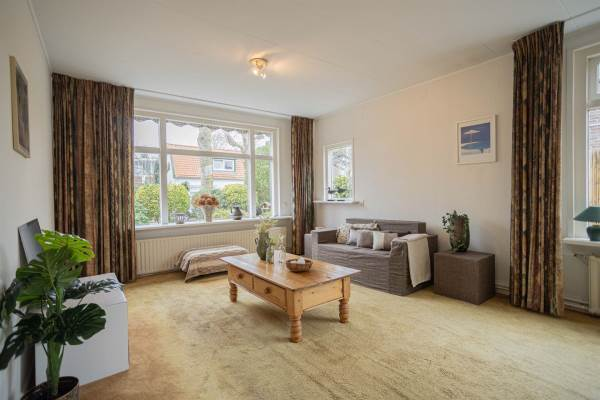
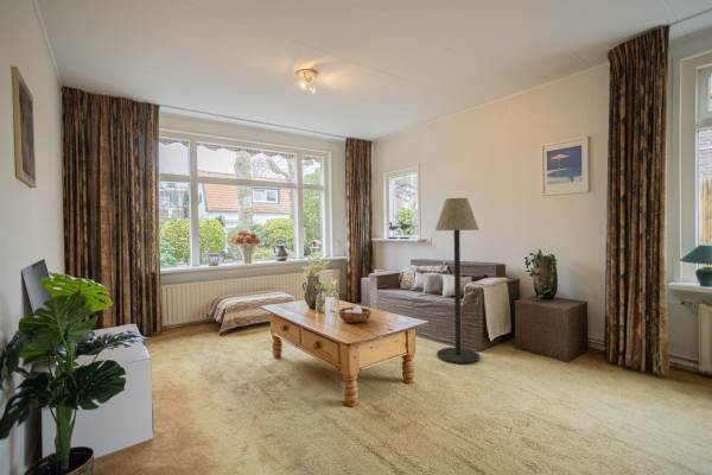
+ floor lamp (457, 278)
